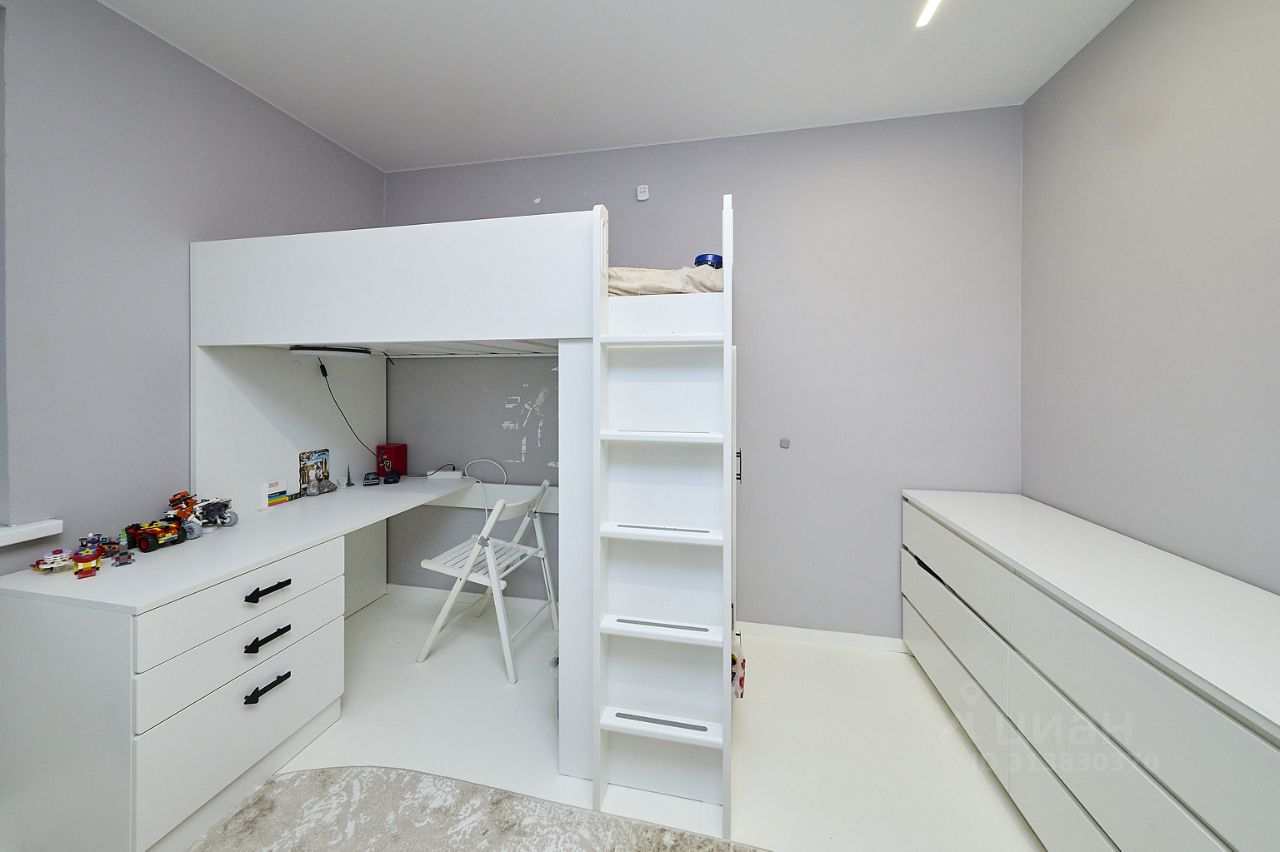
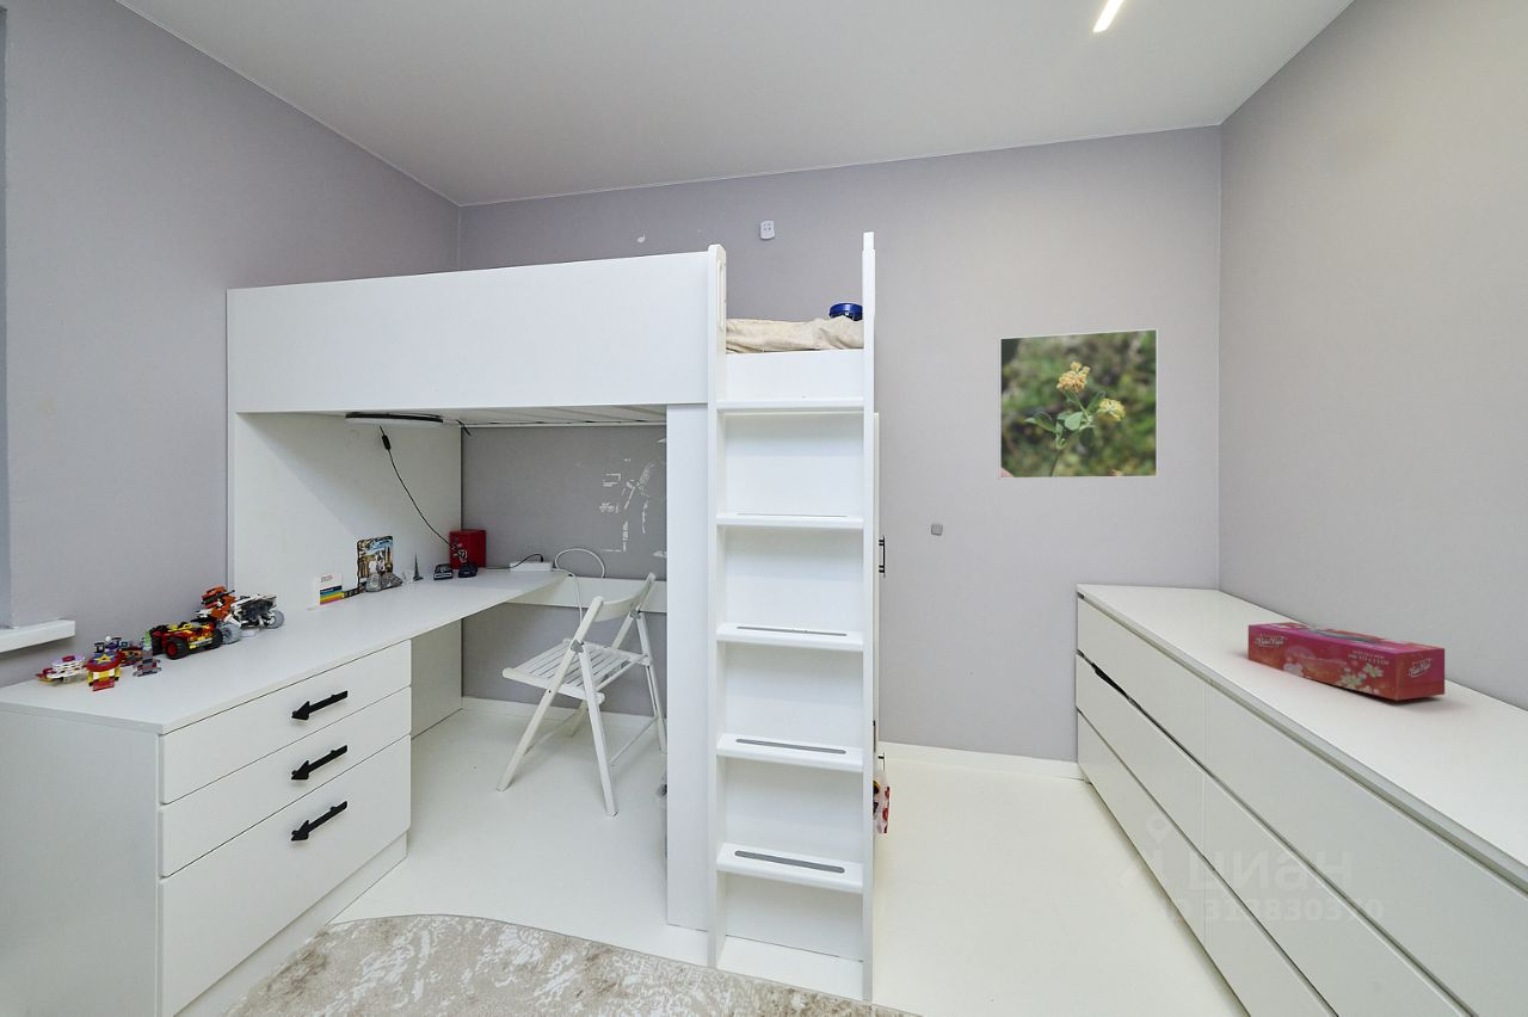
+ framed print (1074, 406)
+ tissue box (1337, 657)
